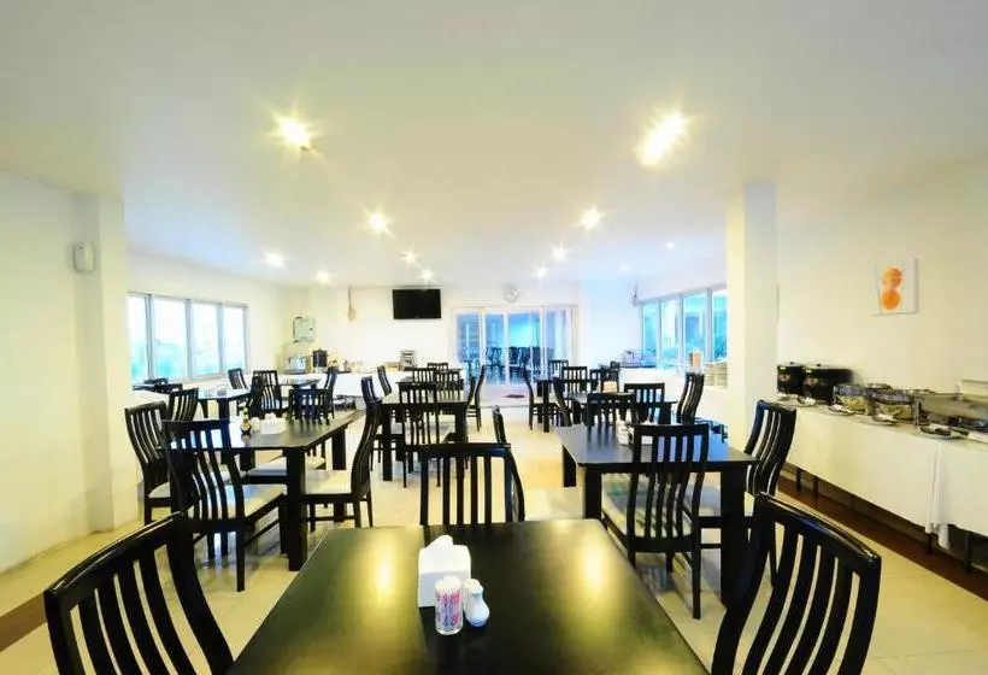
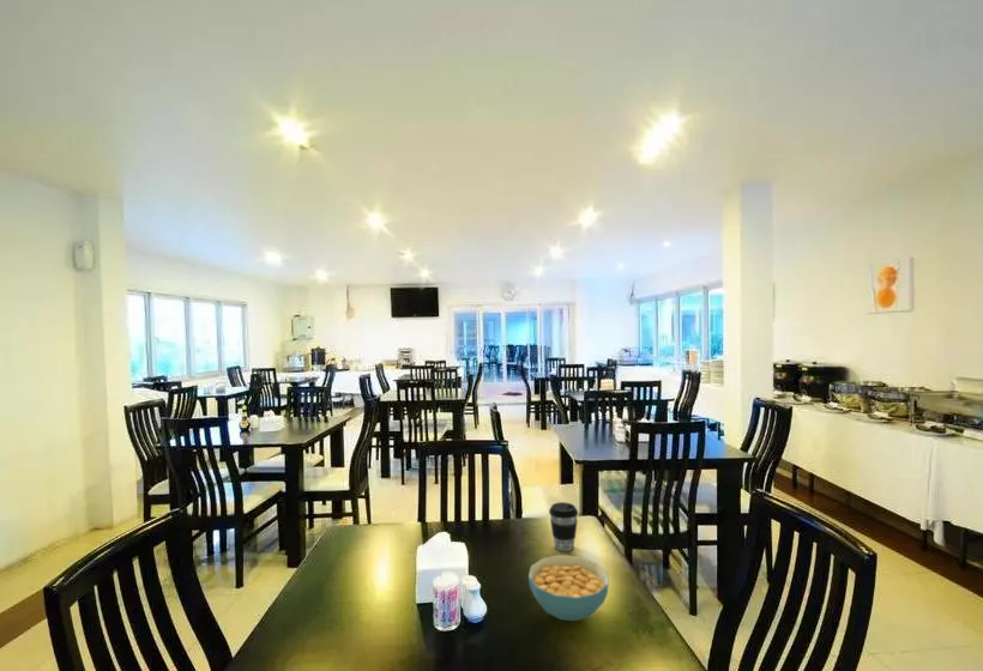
+ coffee cup (563, 526)
+ cereal bowl (568, 593)
